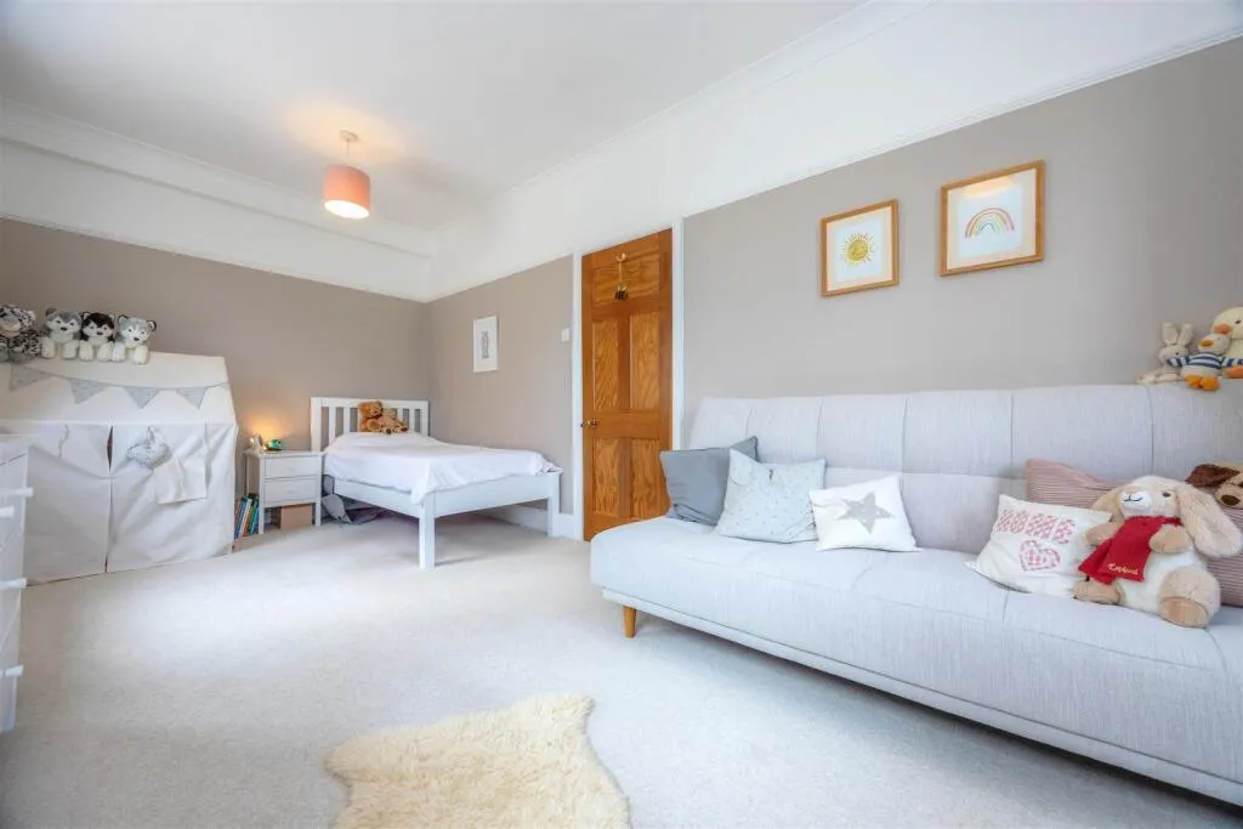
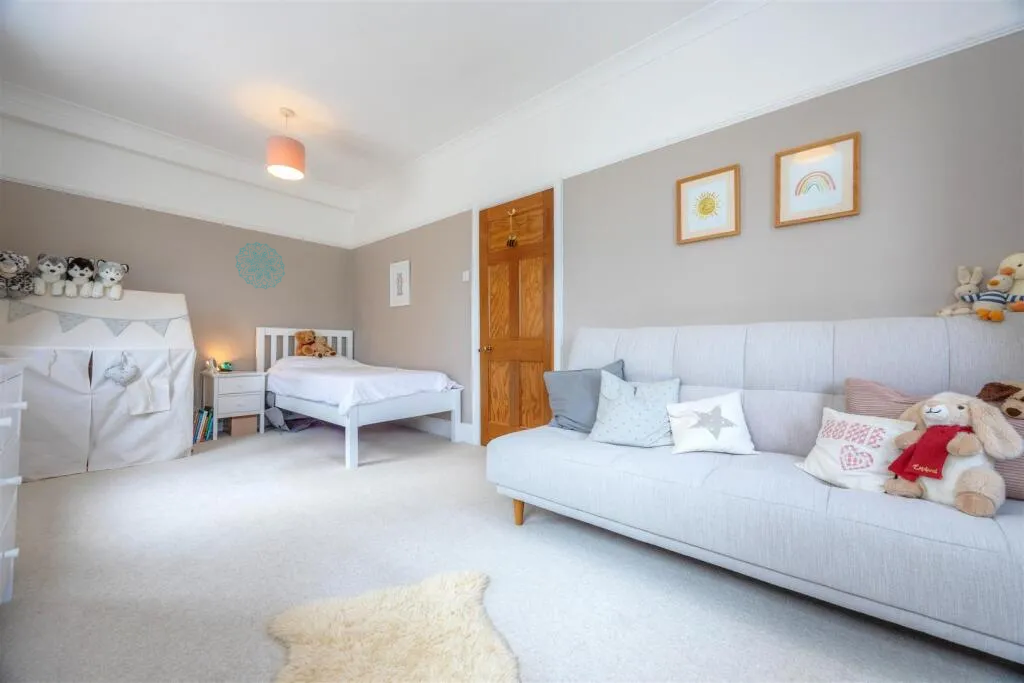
+ wall decoration (260, 265)
